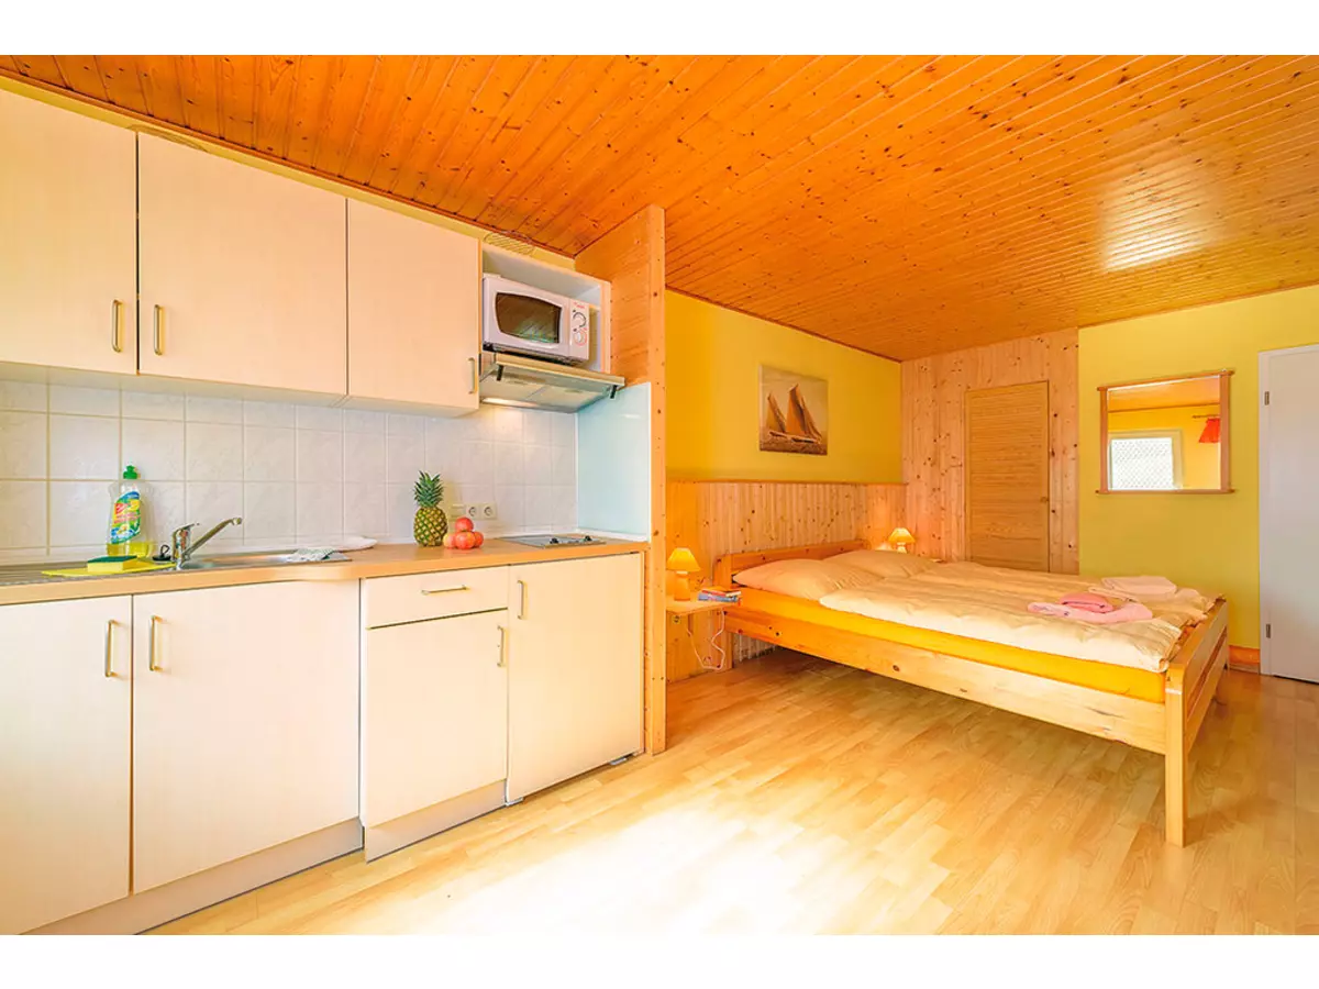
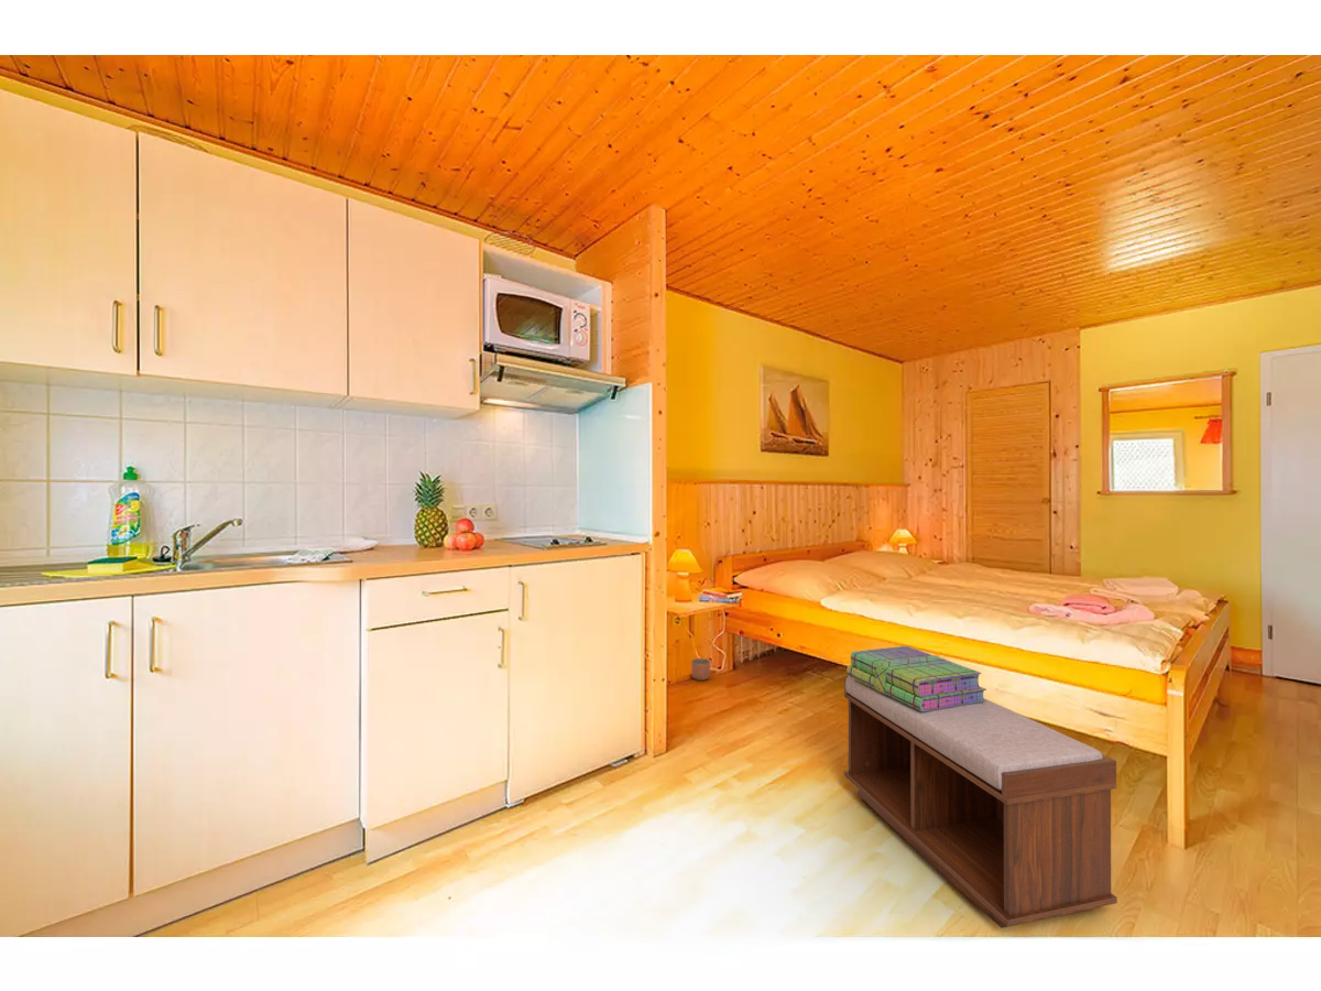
+ bench (953, 773)
+ stack of books (911, 674)
+ planter (700, 669)
